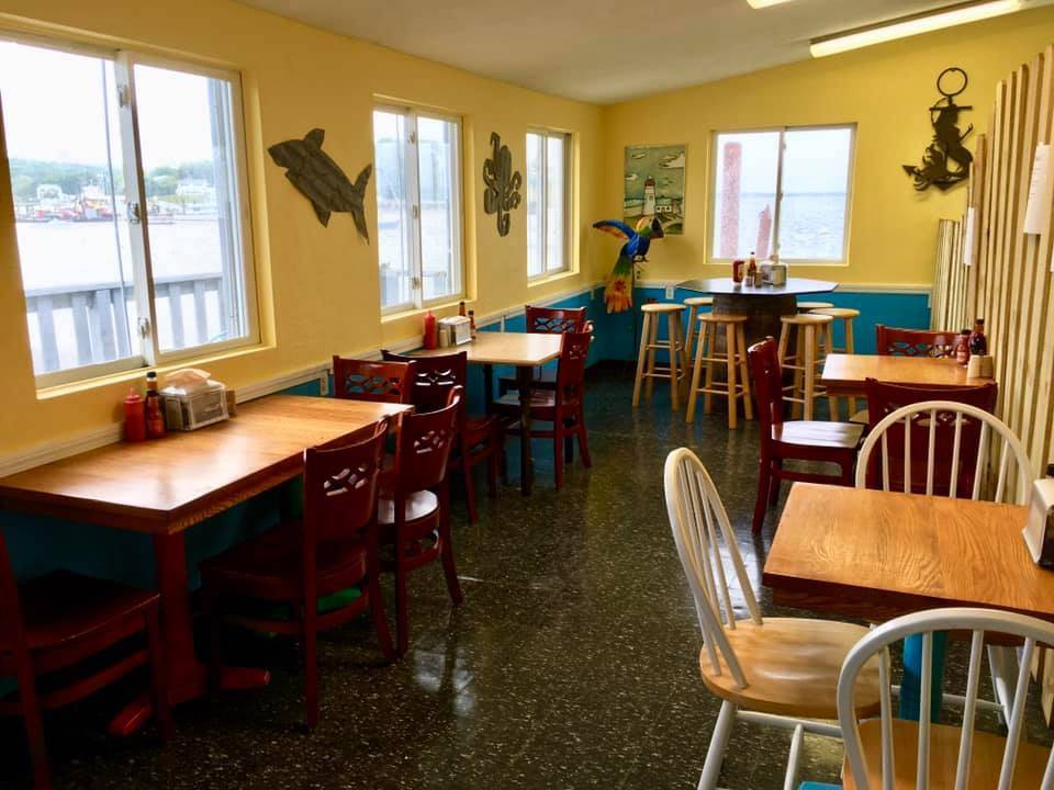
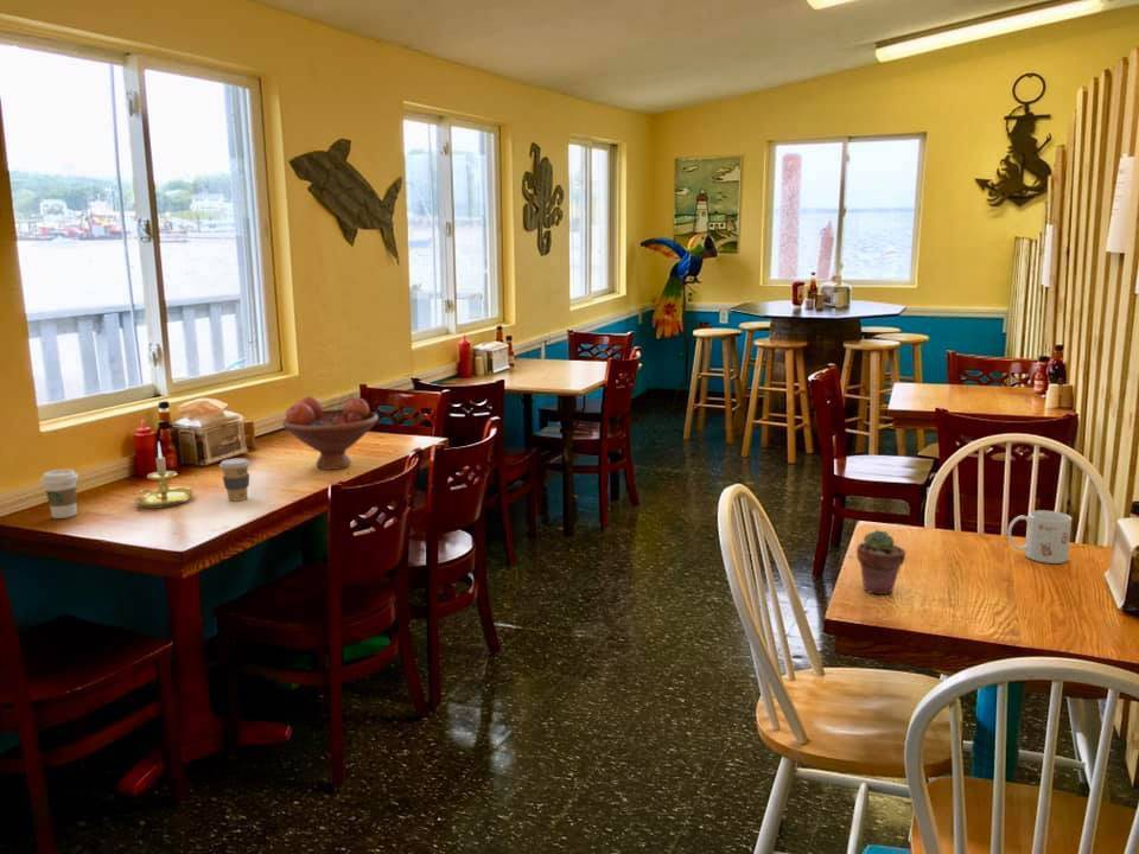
+ coffee cup (62, 493)
+ candle holder (158, 472)
+ potted succulent (879, 560)
+ coffee cup (236, 479)
+ mug (1038, 535)
+ fruit bowl (331, 433)
